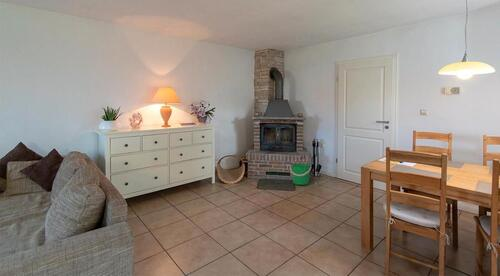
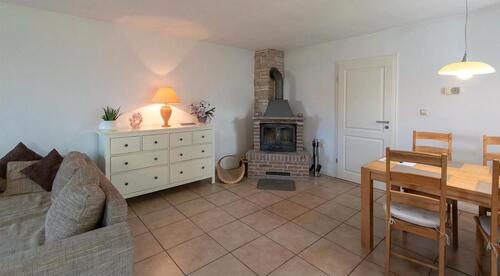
- bucket (300, 174)
